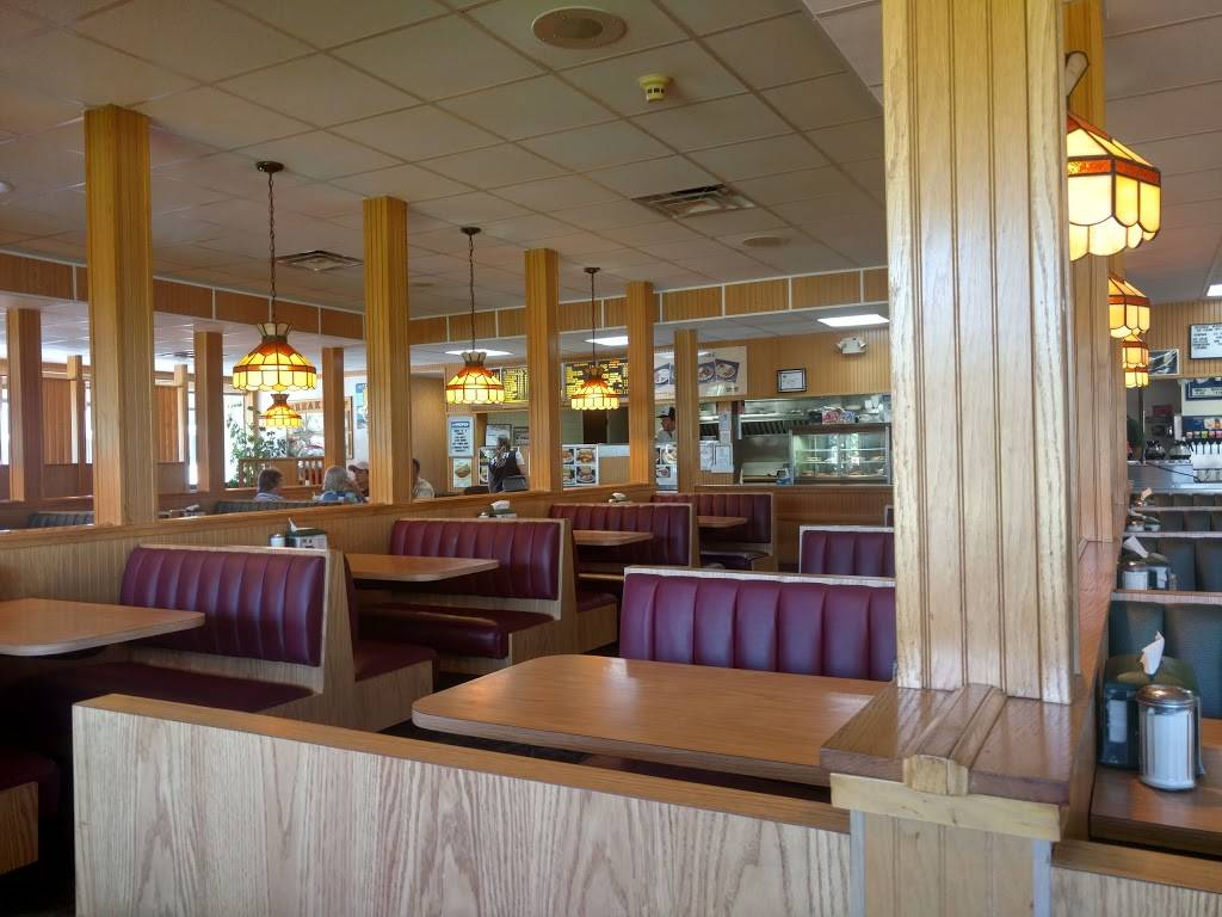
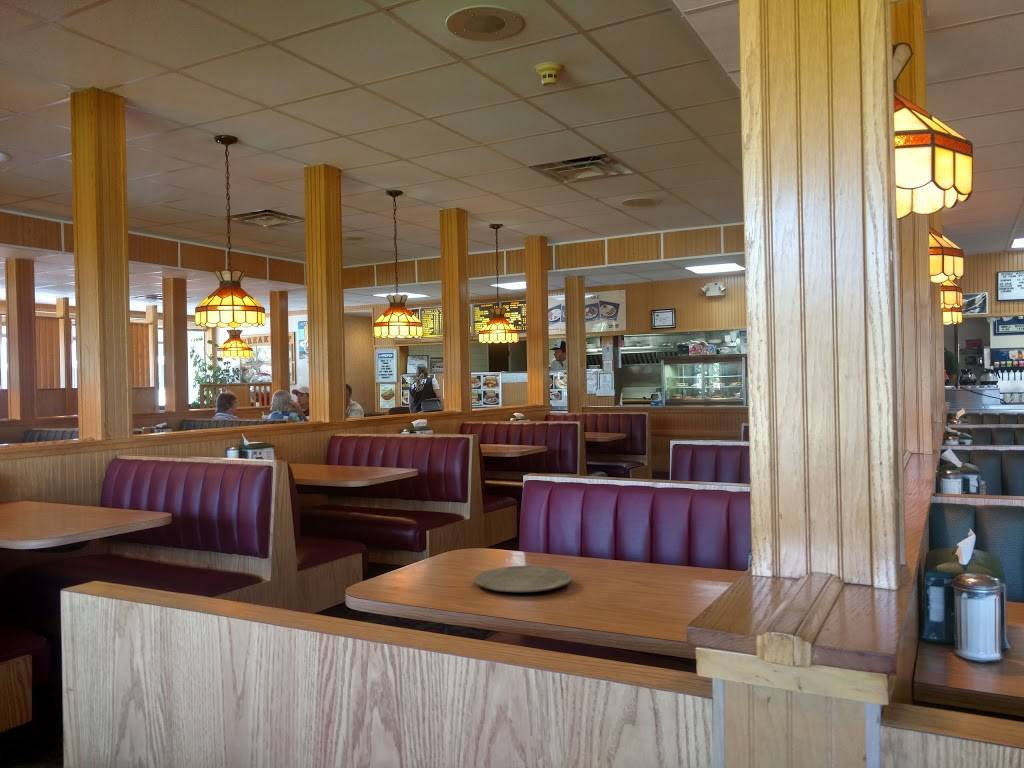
+ plate (523, 580)
